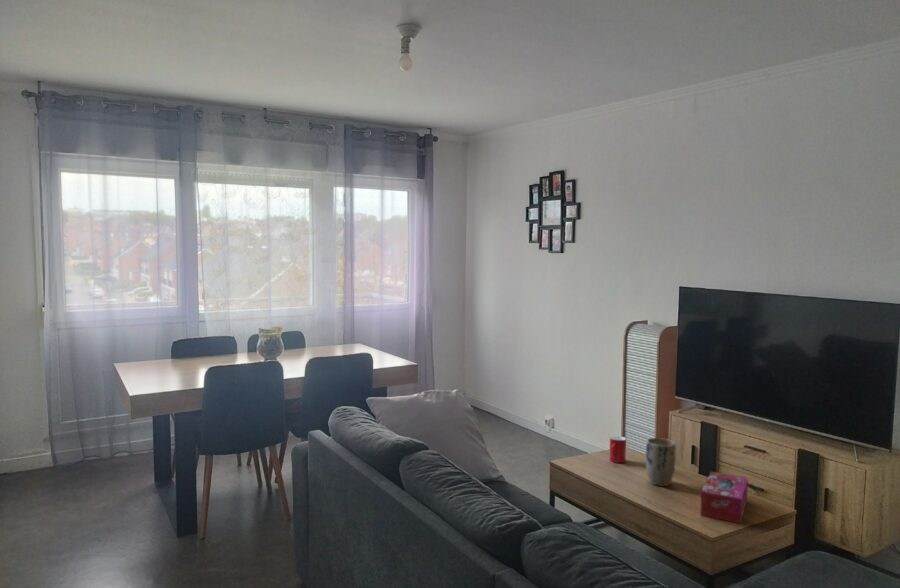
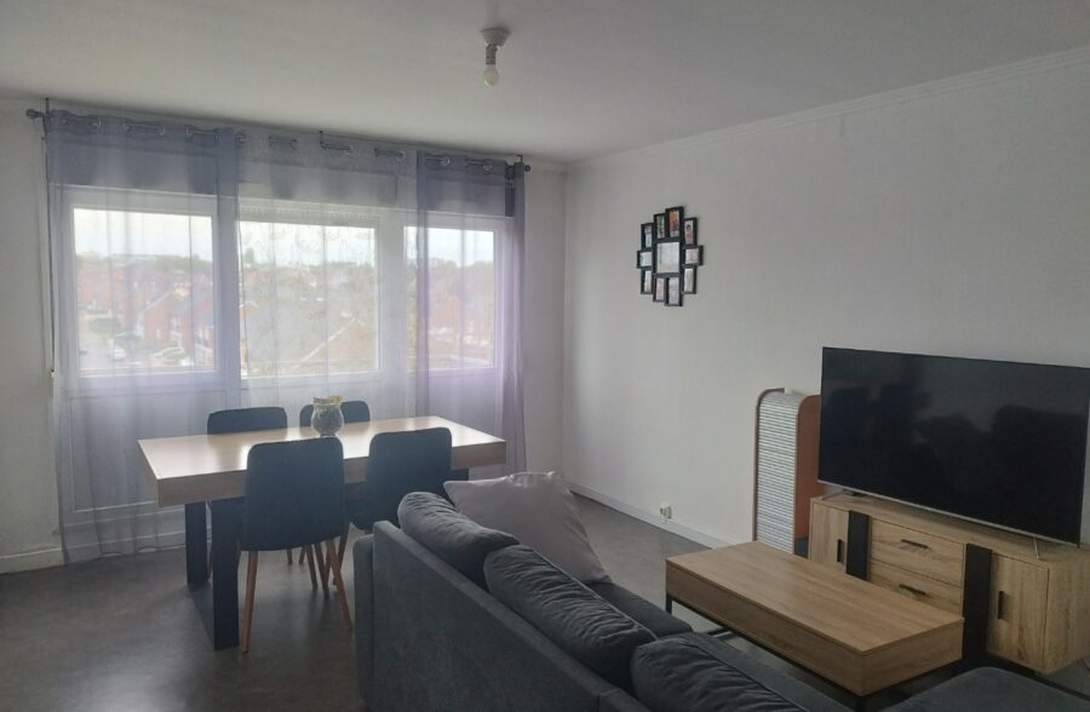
- cup (615, 449)
- tissue box (724, 495)
- plant pot (660, 462)
